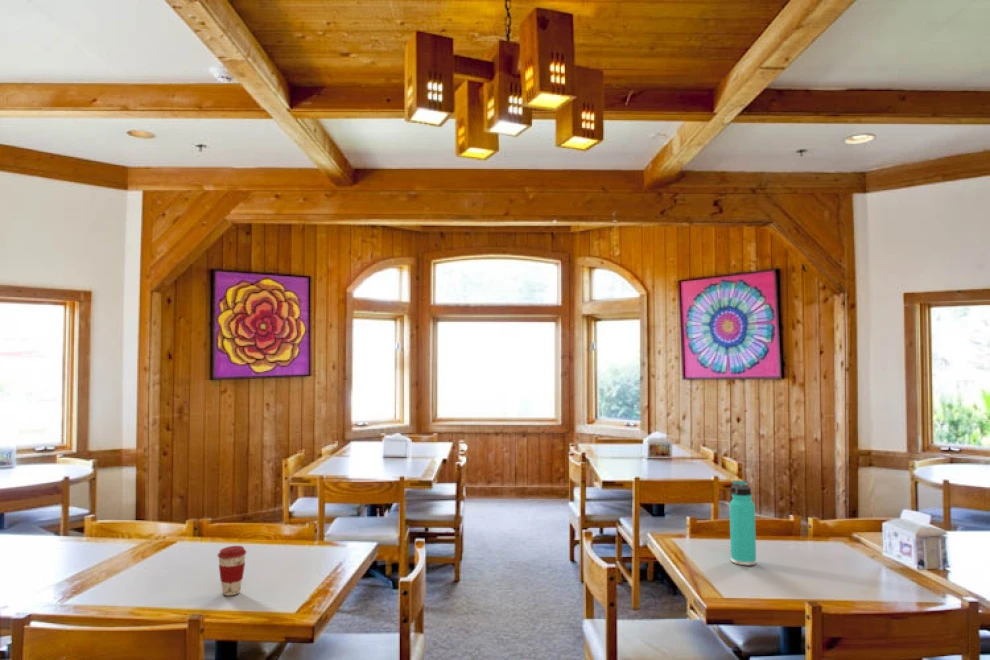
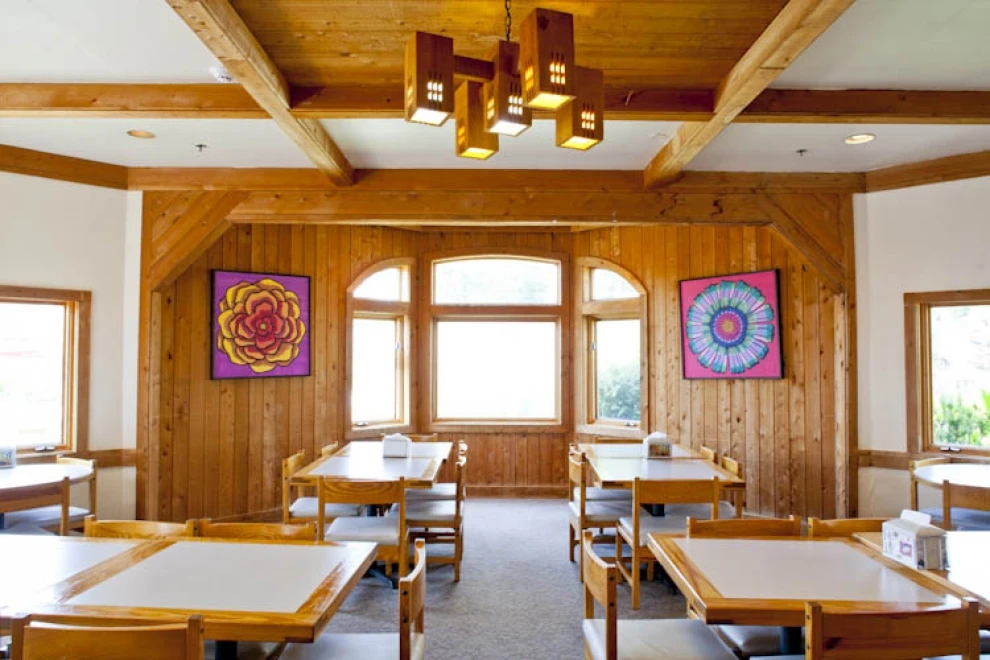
- coffee cup (231, 570)
- thermos bottle (742, 521)
